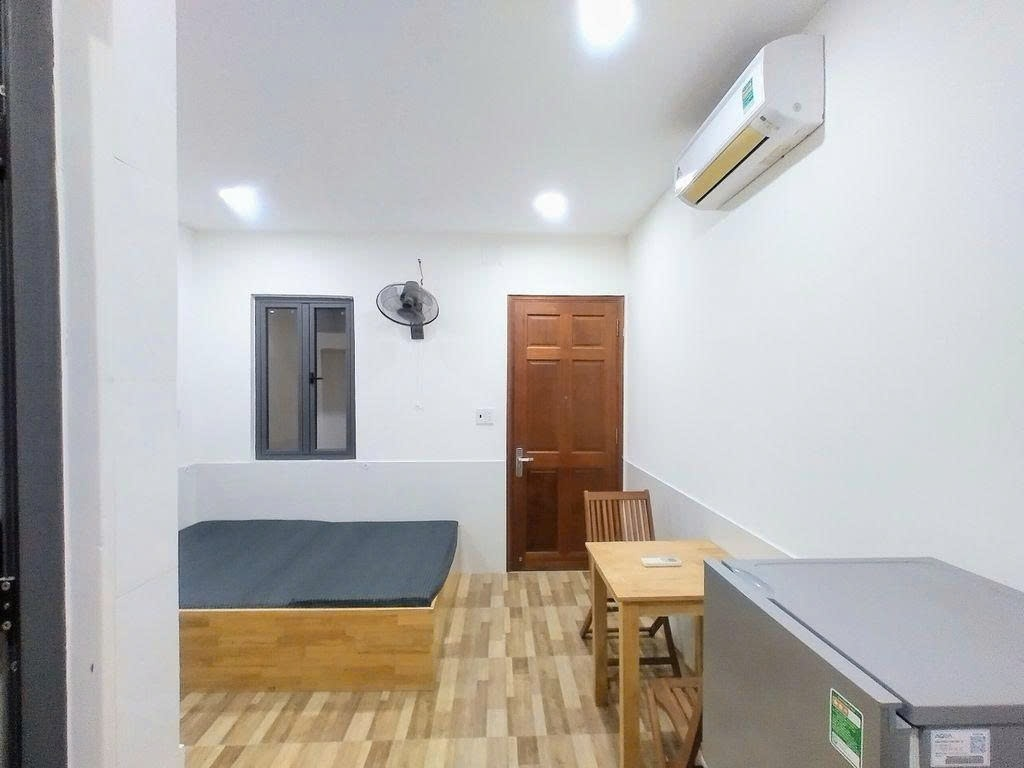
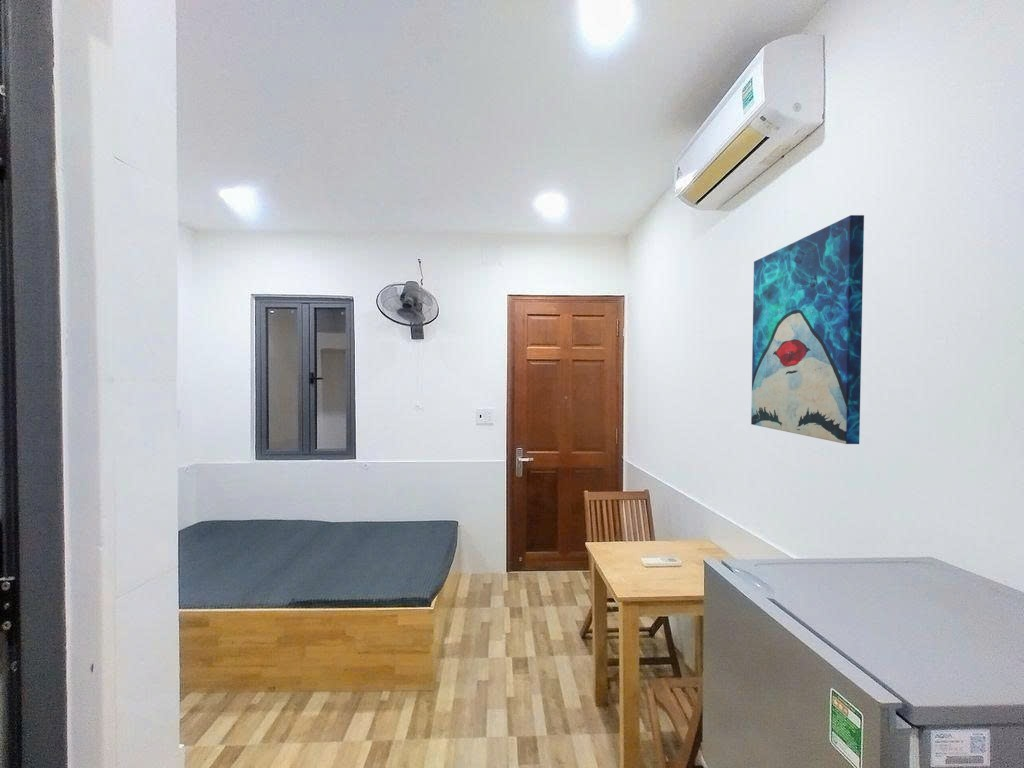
+ wall art (797, 337)
